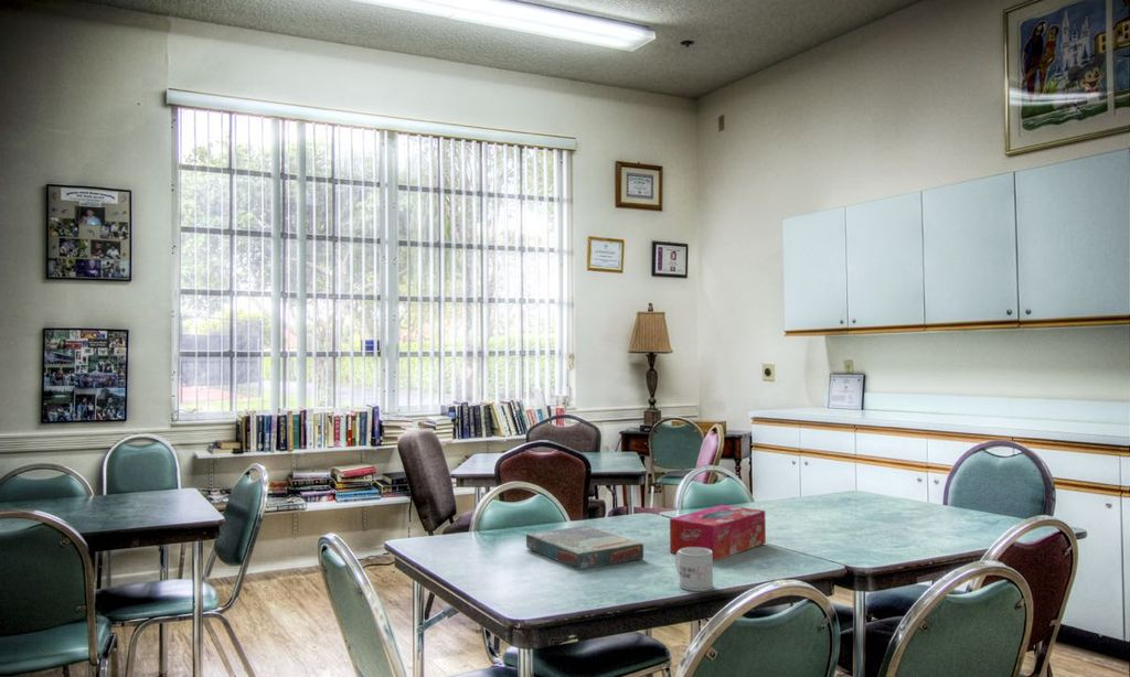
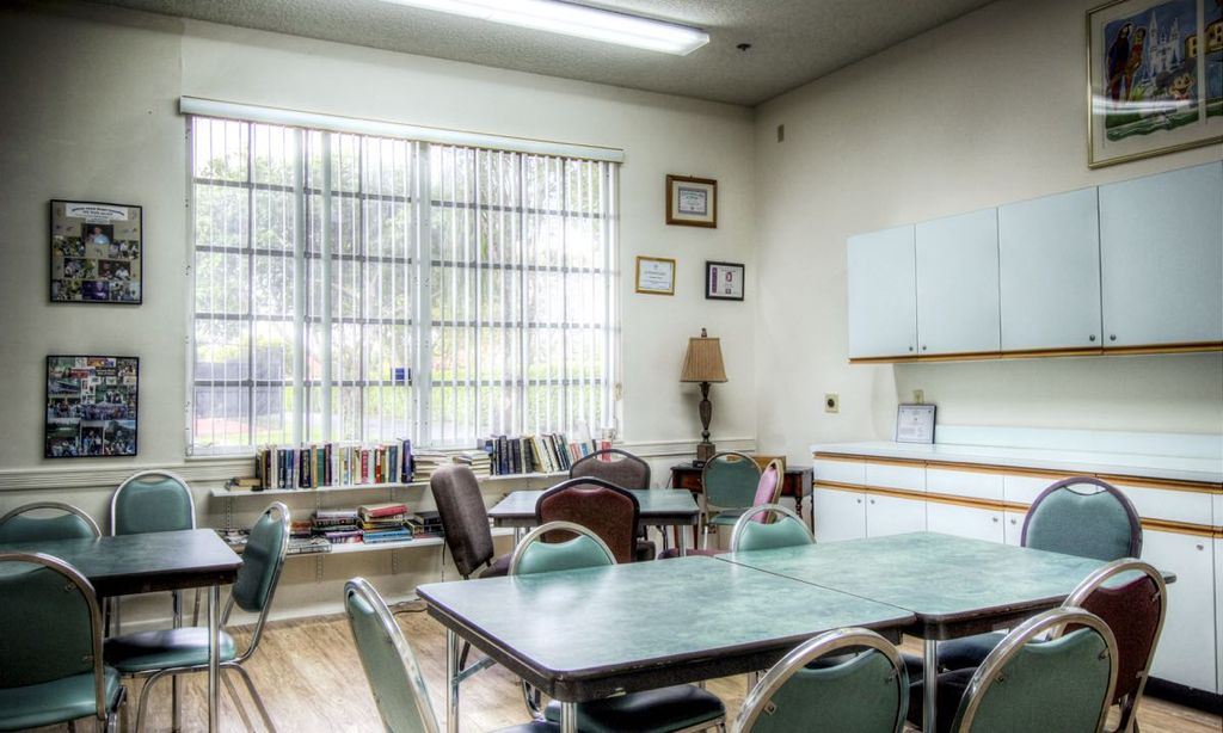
- board game (583, 546)
- mug (691, 567)
- tissue box (718, 530)
